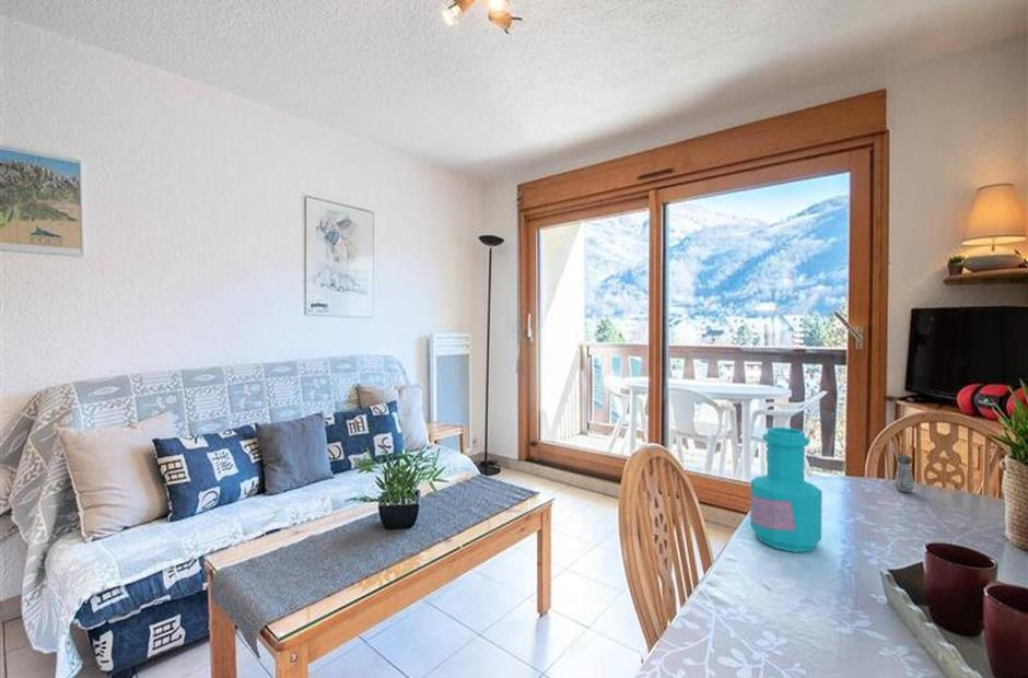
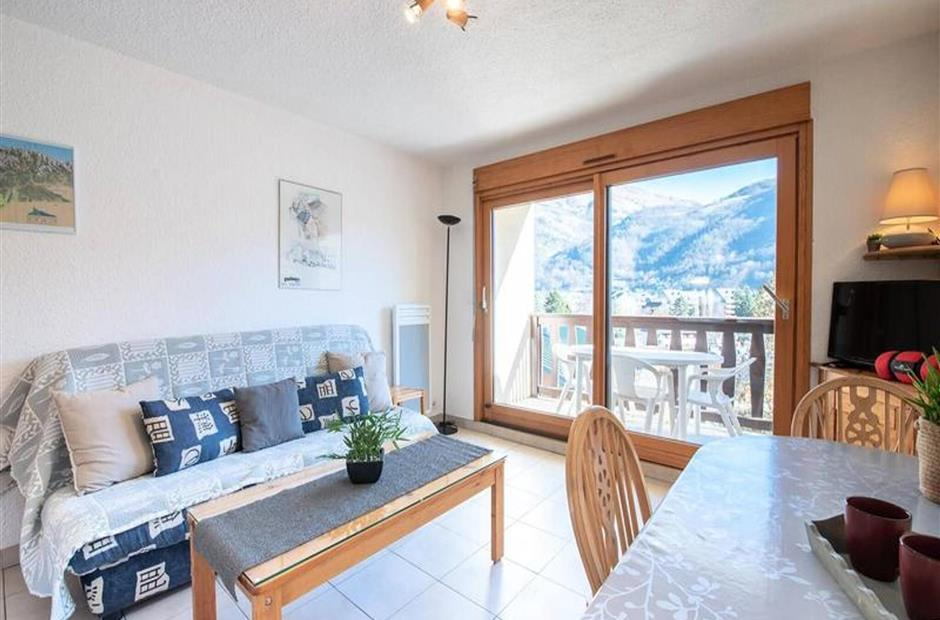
- bottle (784, 484)
- salt shaker (903, 472)
